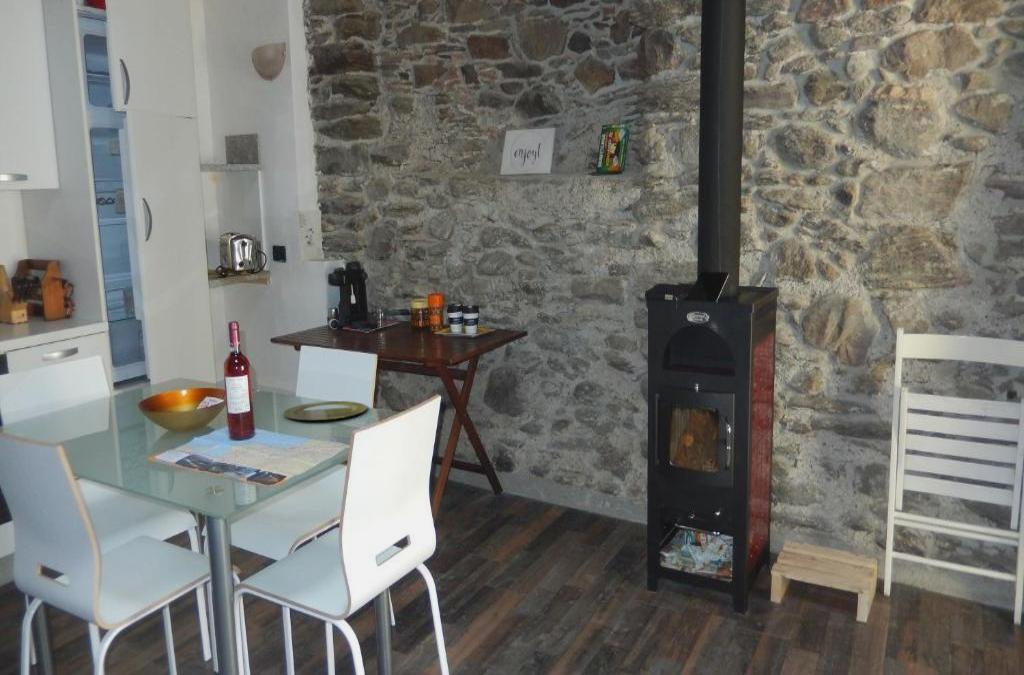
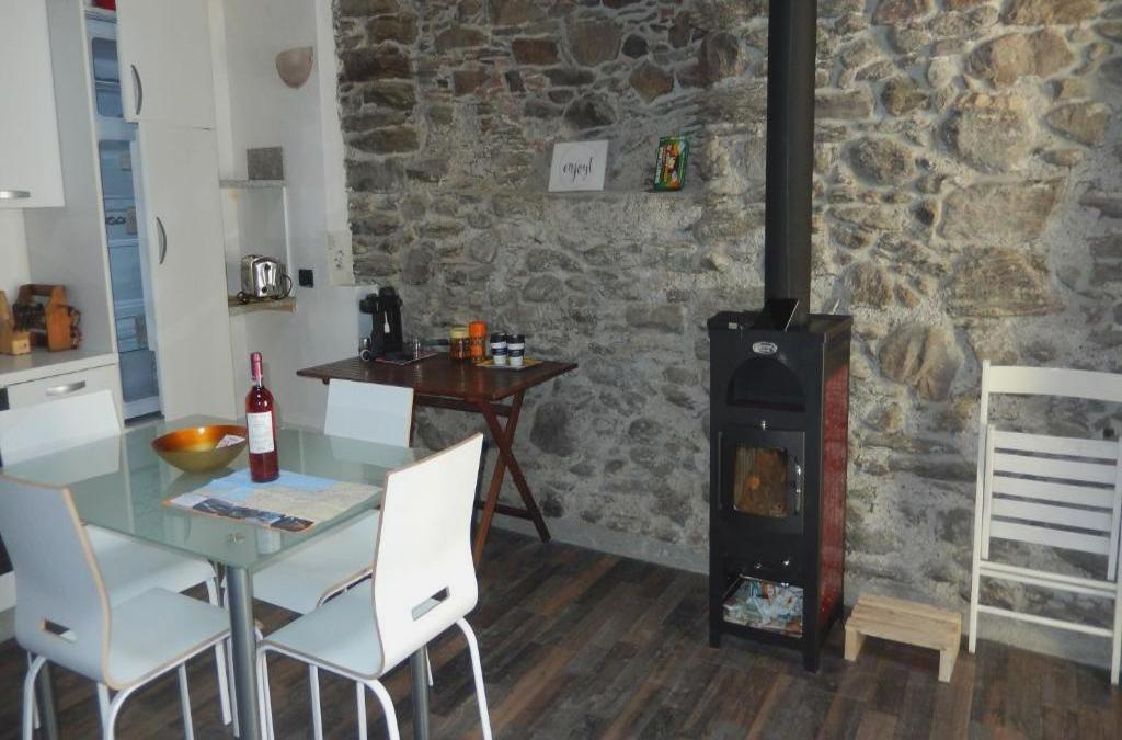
- plate (325, 410)
